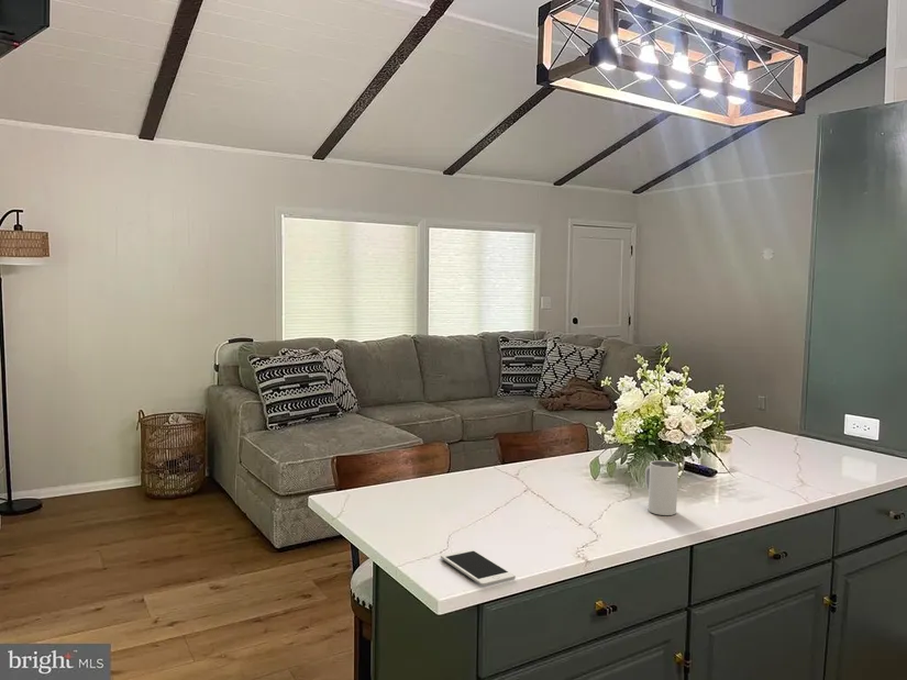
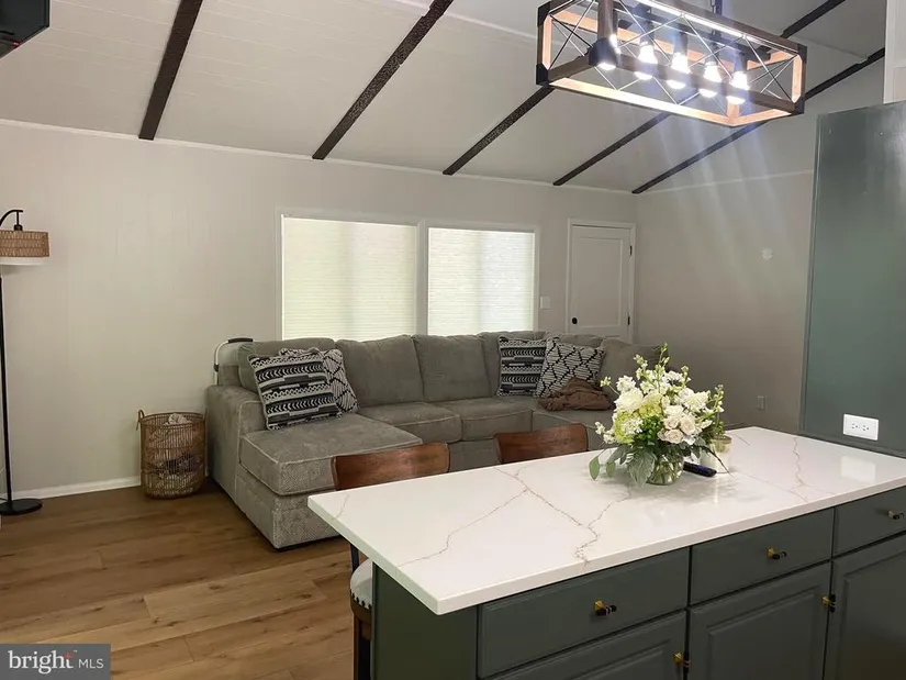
- cell phone (476, 566)
- mug (659, 486)
